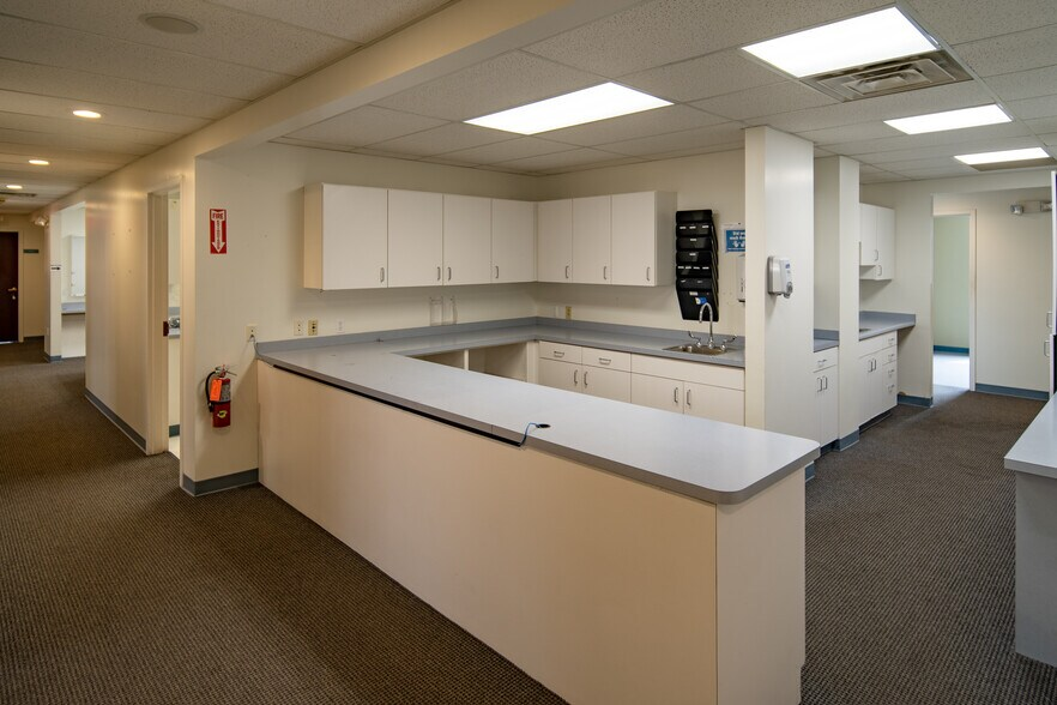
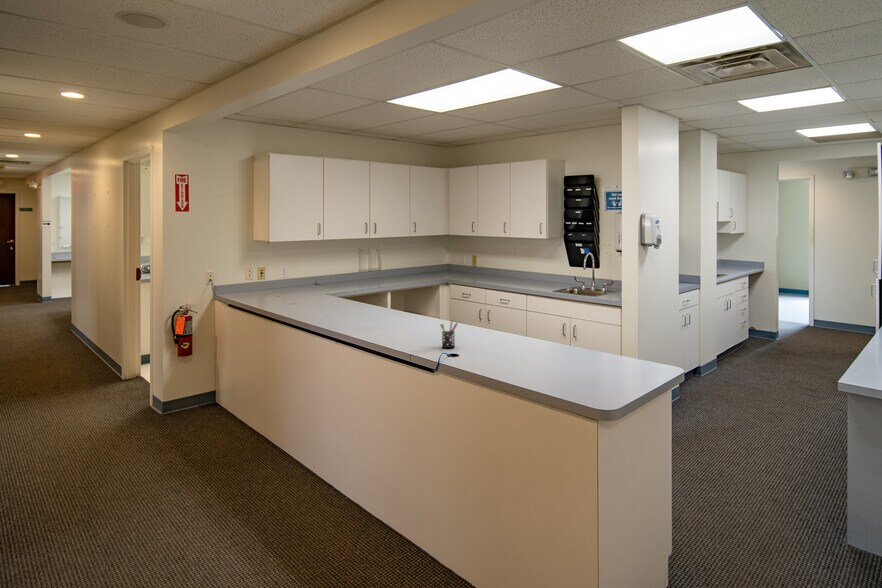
+ pen holder (447, 333)
